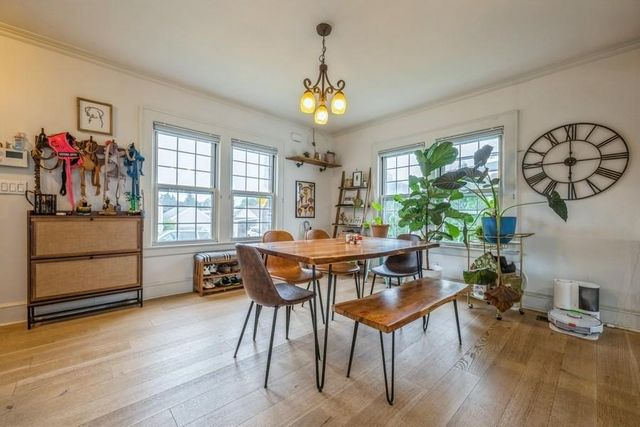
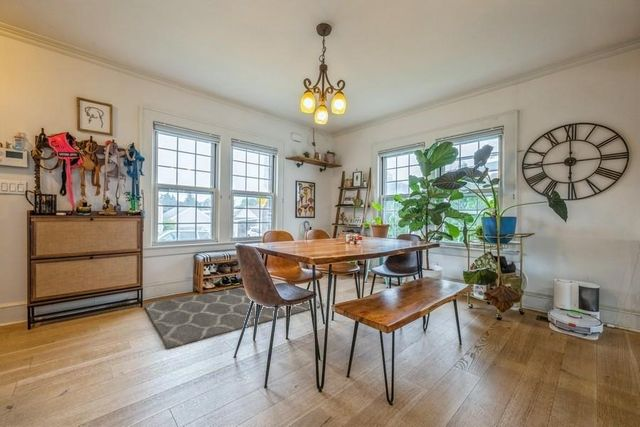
+ rug (236, 305)
